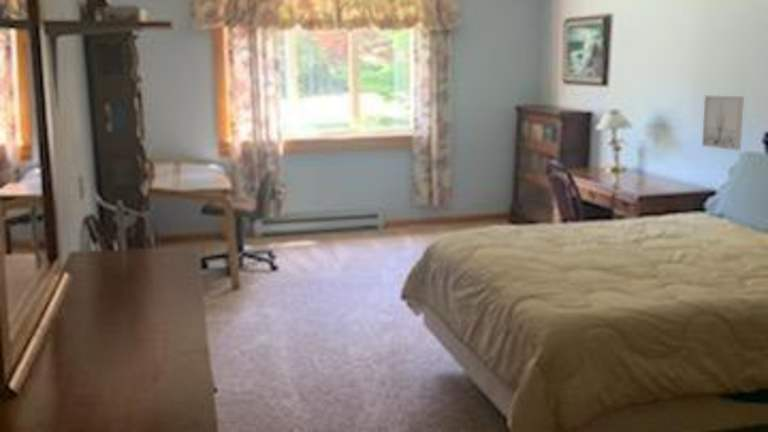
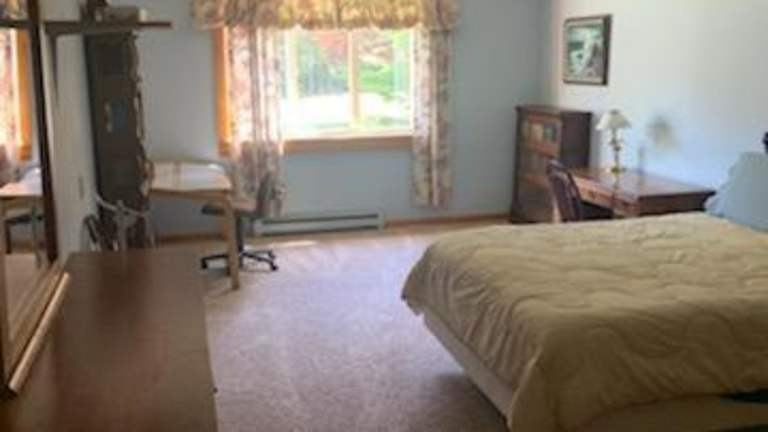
- wall art (722, 122)
